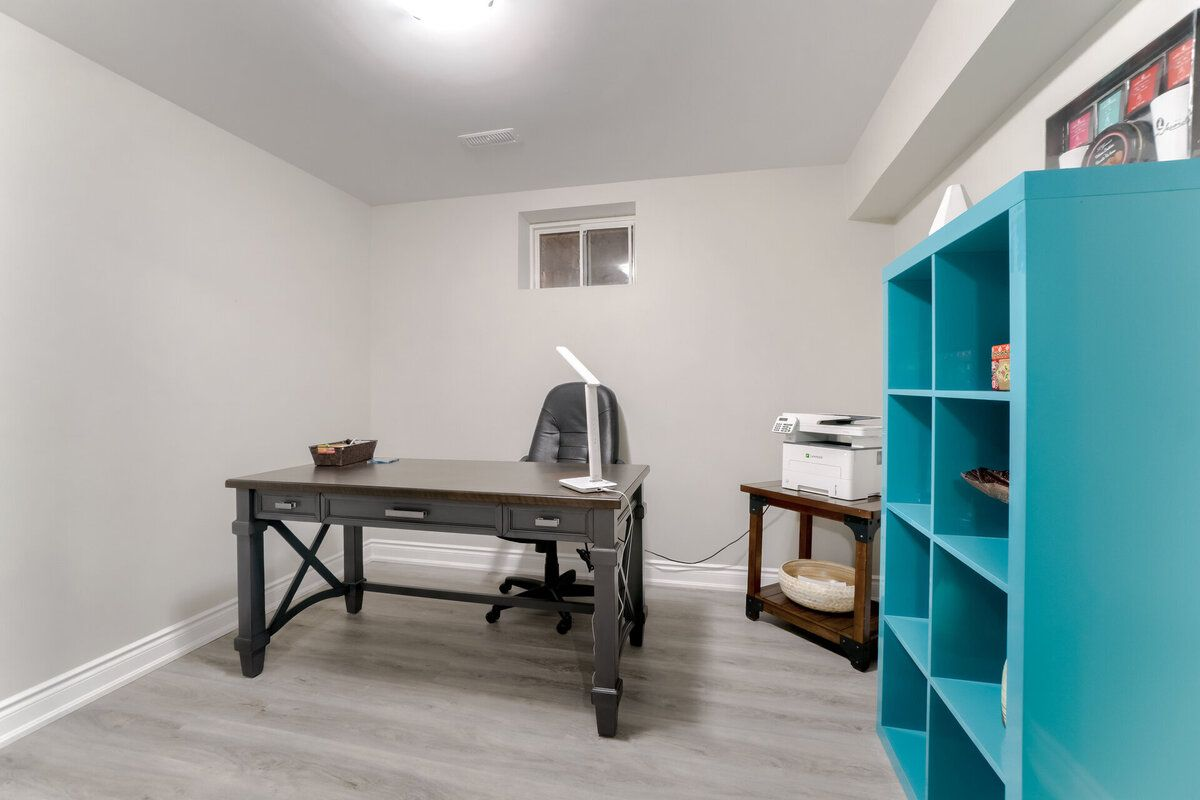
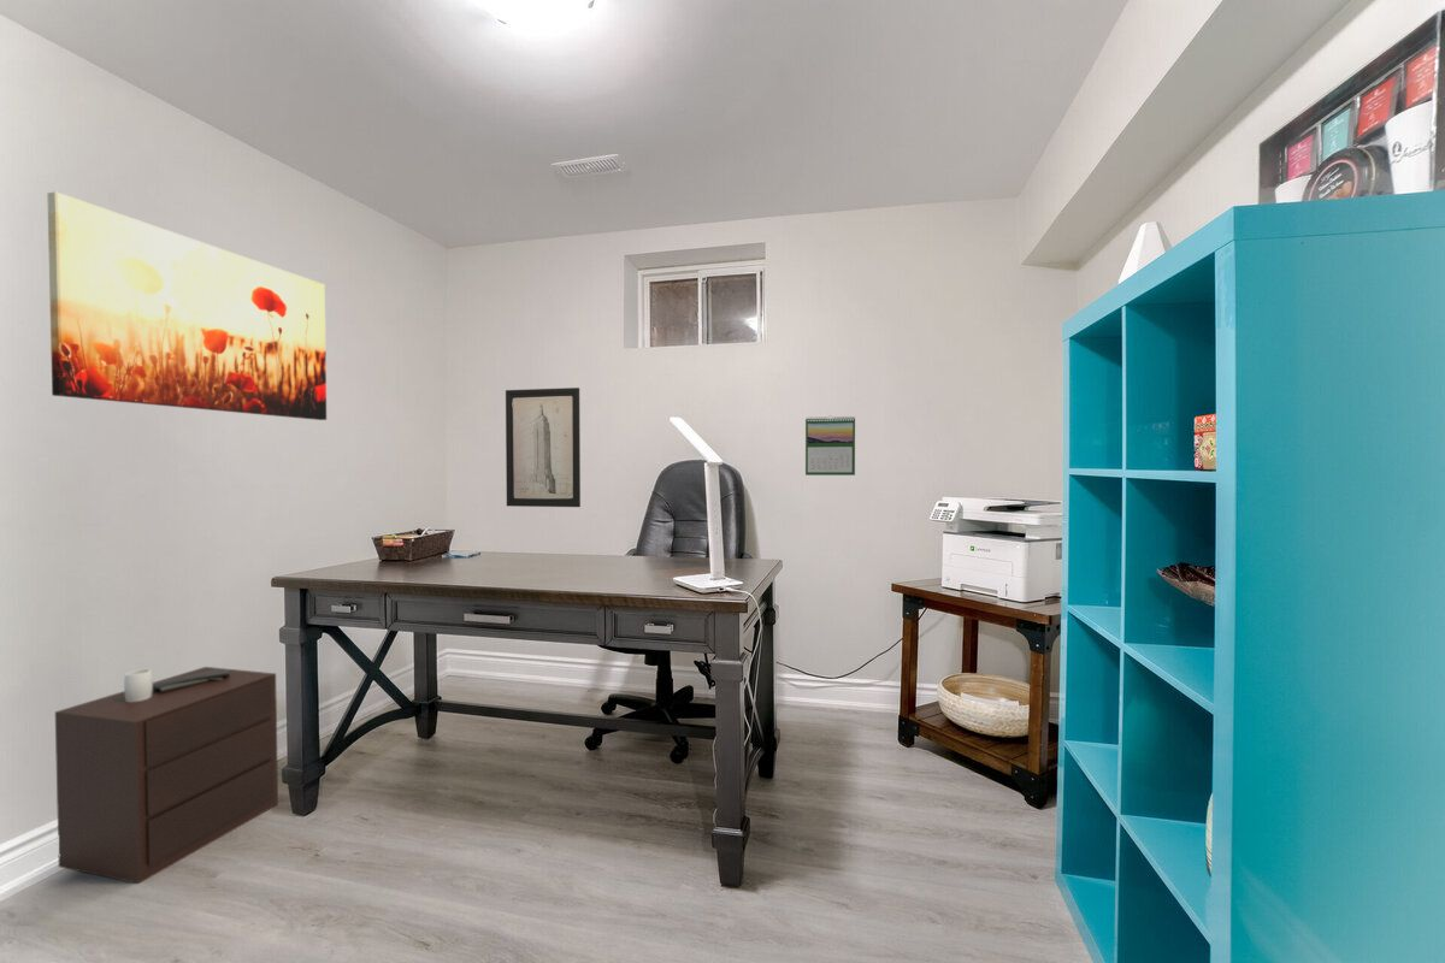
+ wall art (214, 329)
+ wall art (542, 448)
+ calendar (830, 445)
+ nightstand (176, 749)
